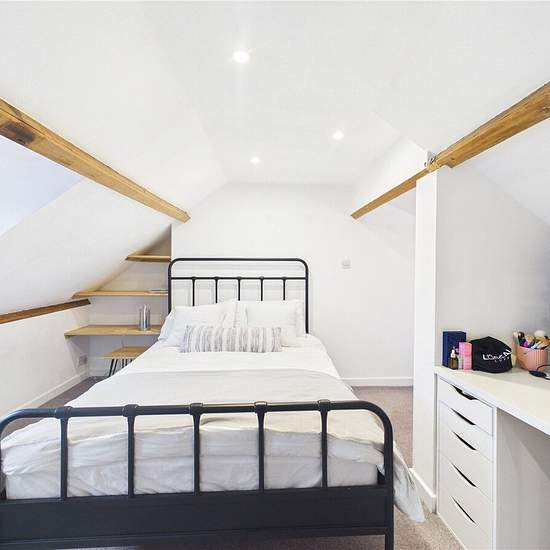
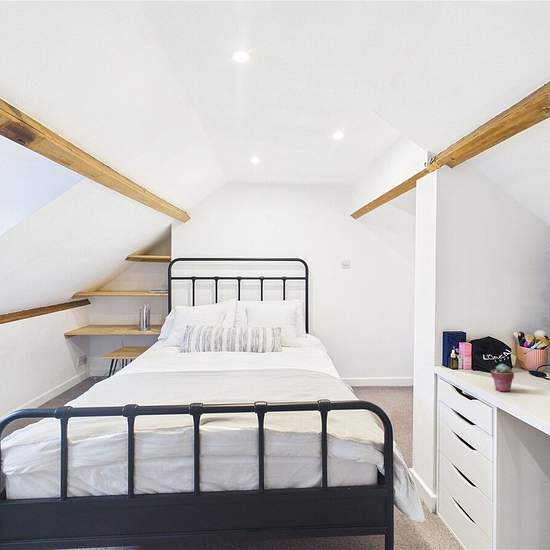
+ potted succulent (502, 376)
